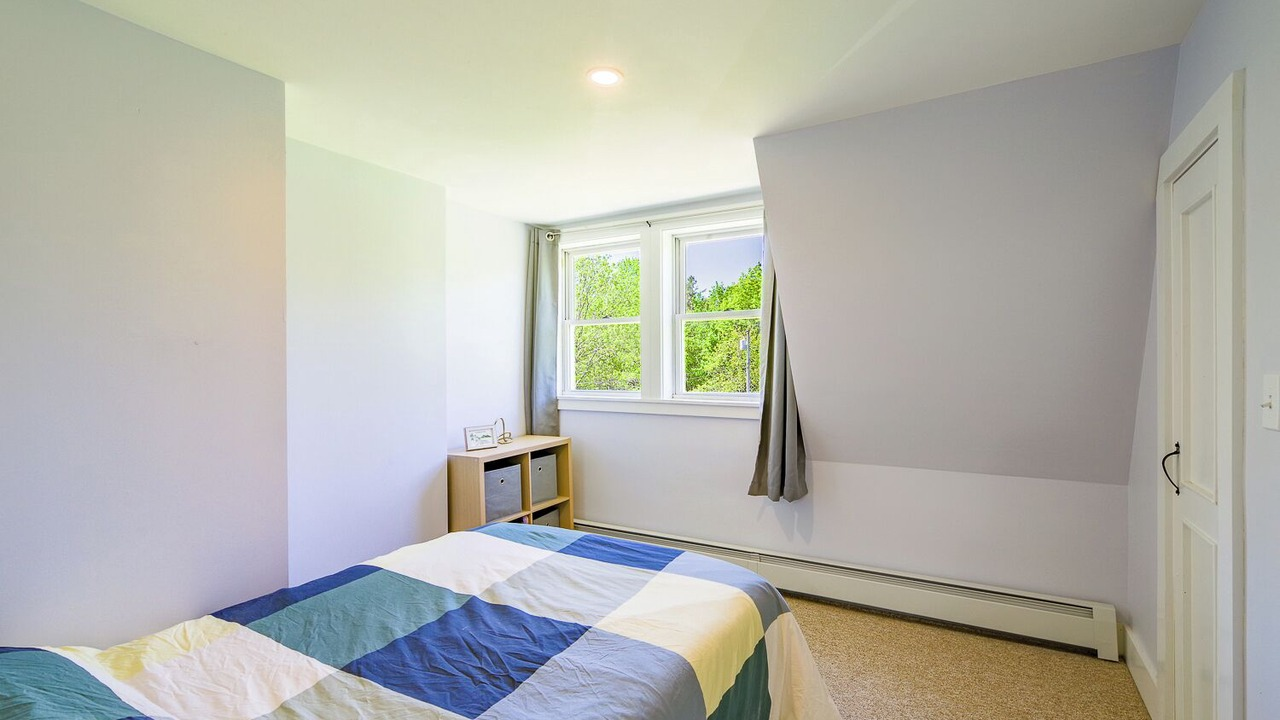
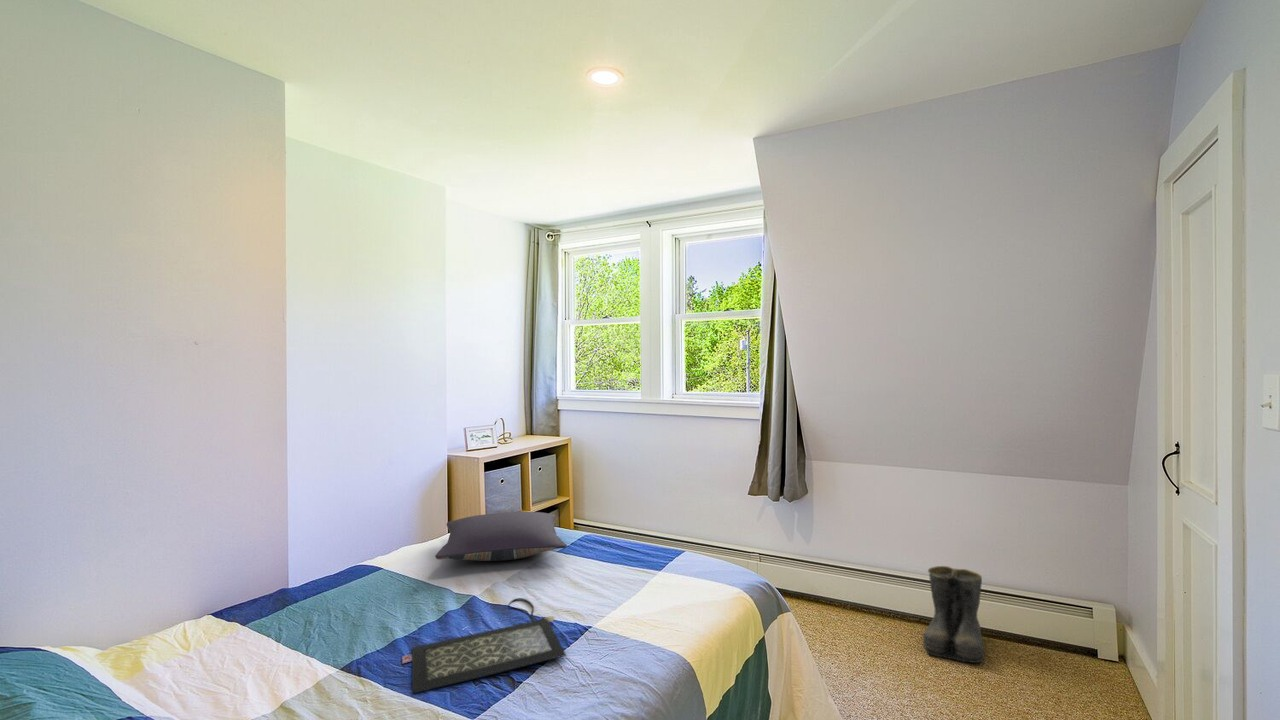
+ pillow (502, 534)
+ boots (953, 610)
+ clutch bag (494, 647)
